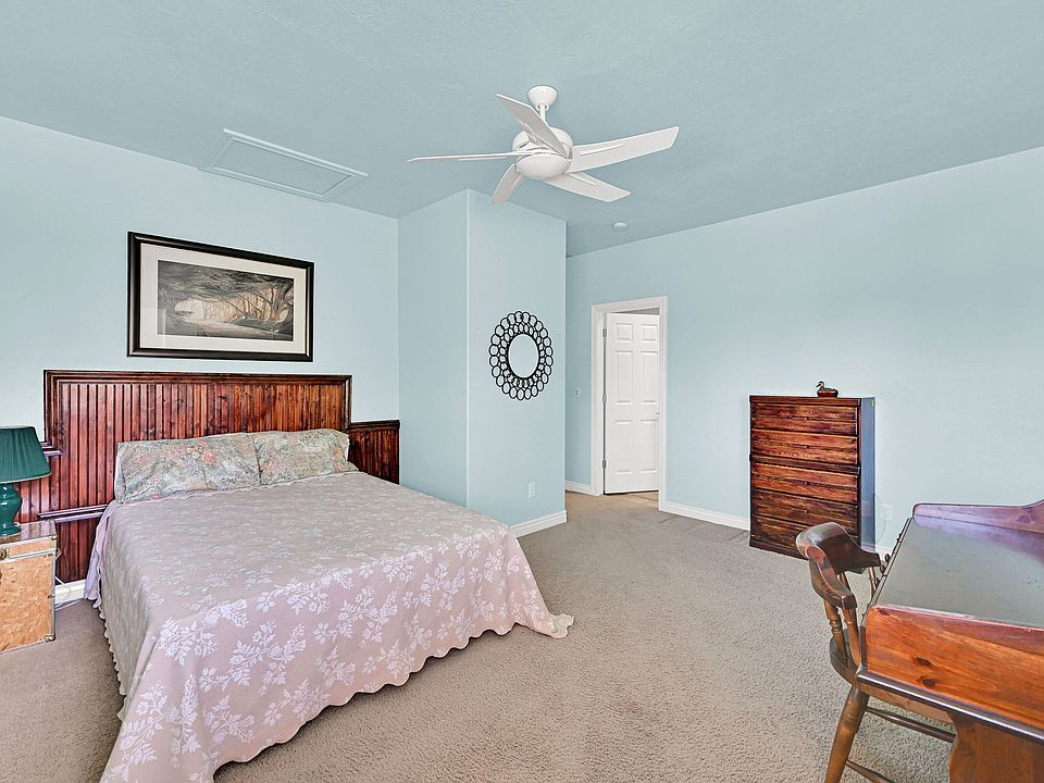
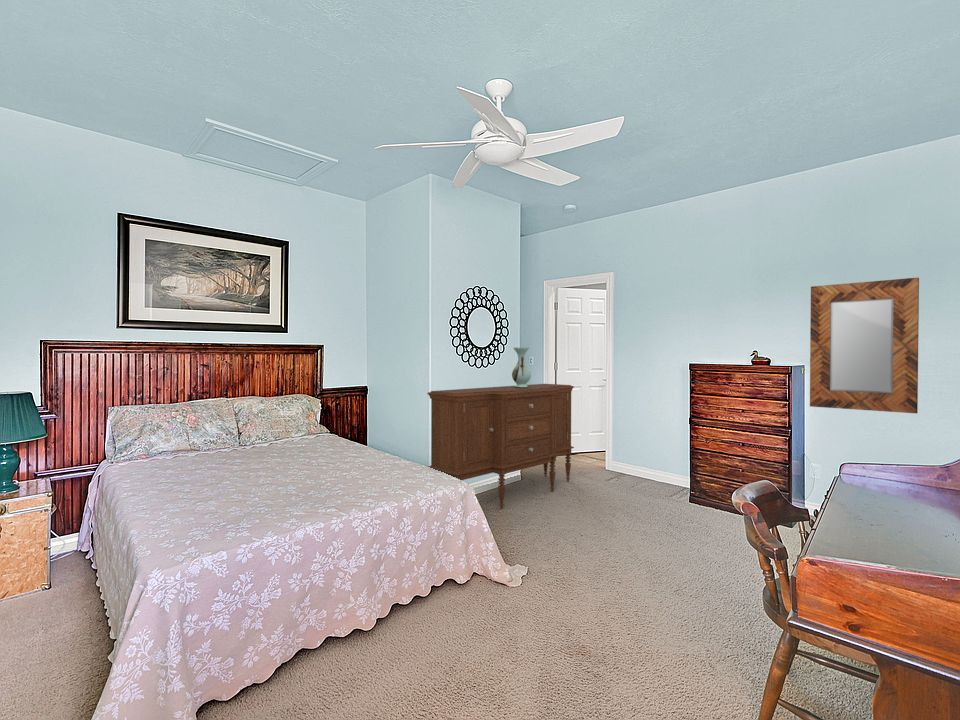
+ home mirror (861, 346)
+ decorative vase (521, 367)
+ sideboard (512, 441)
